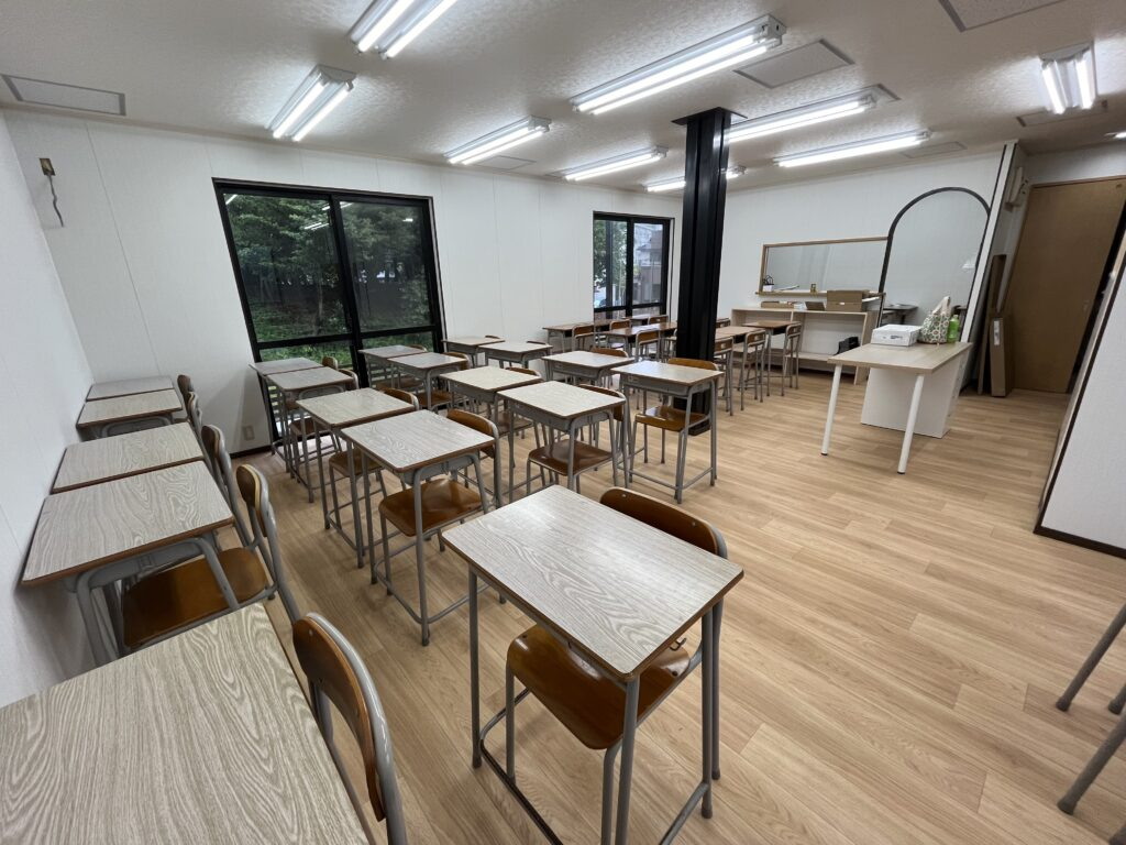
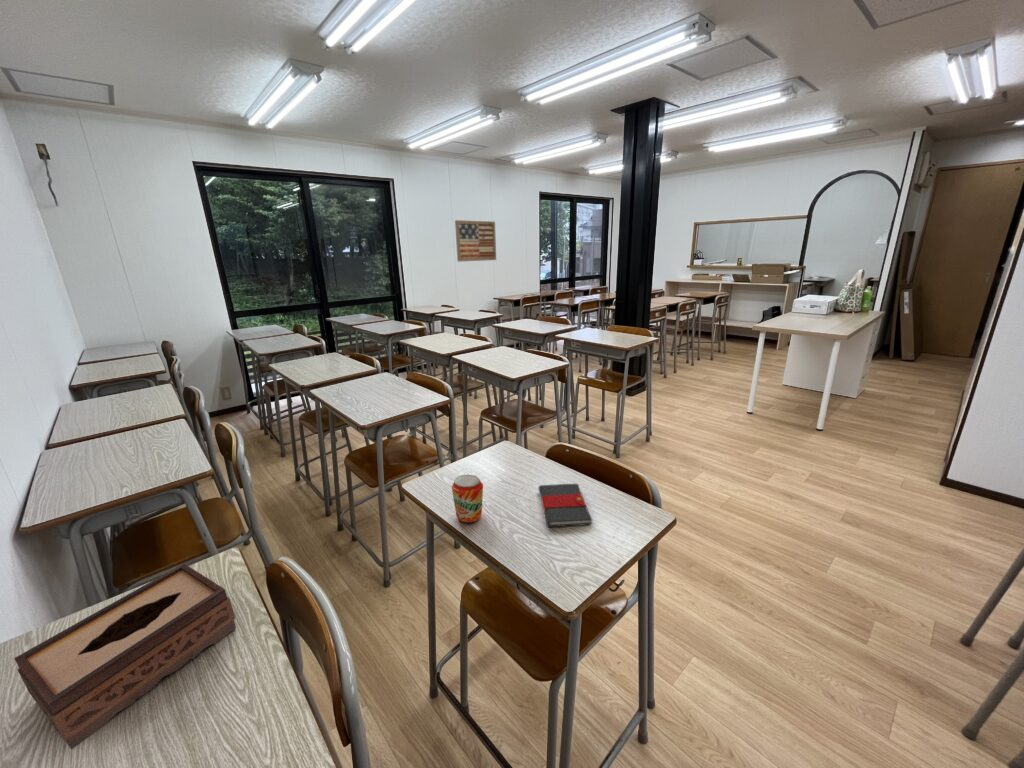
+ beverage can (468, 499)
+ tissue box (136, 641)
+ wall art (476, 241)
+ book (563, 503)
